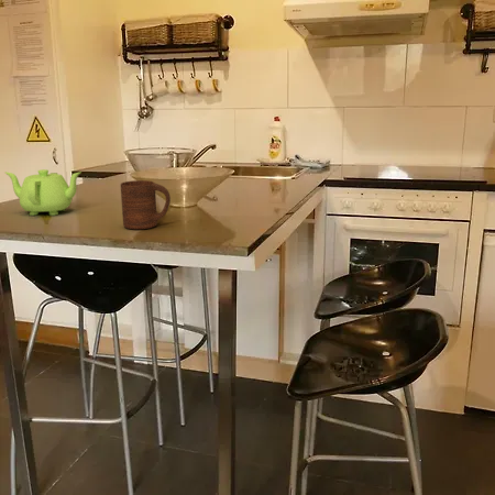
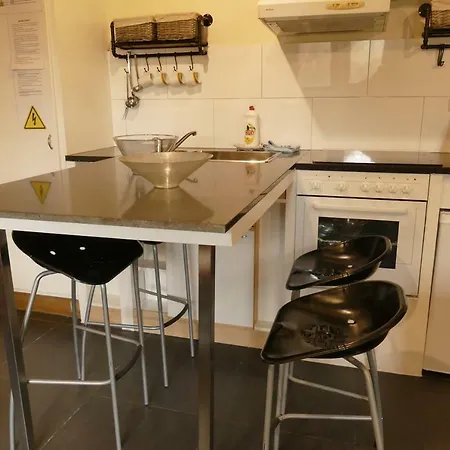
- teapot (45, 190)
- cup (144, 204)
